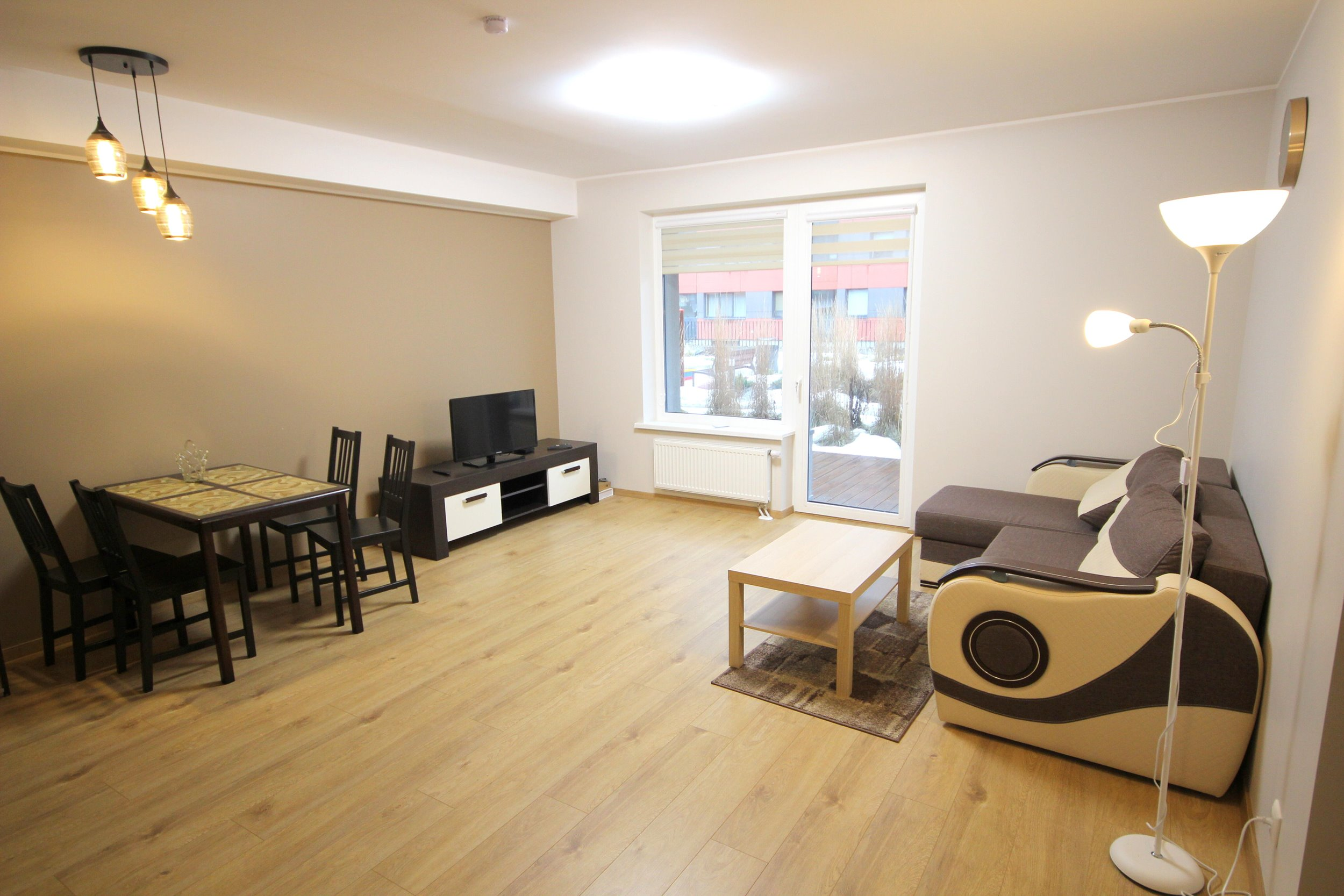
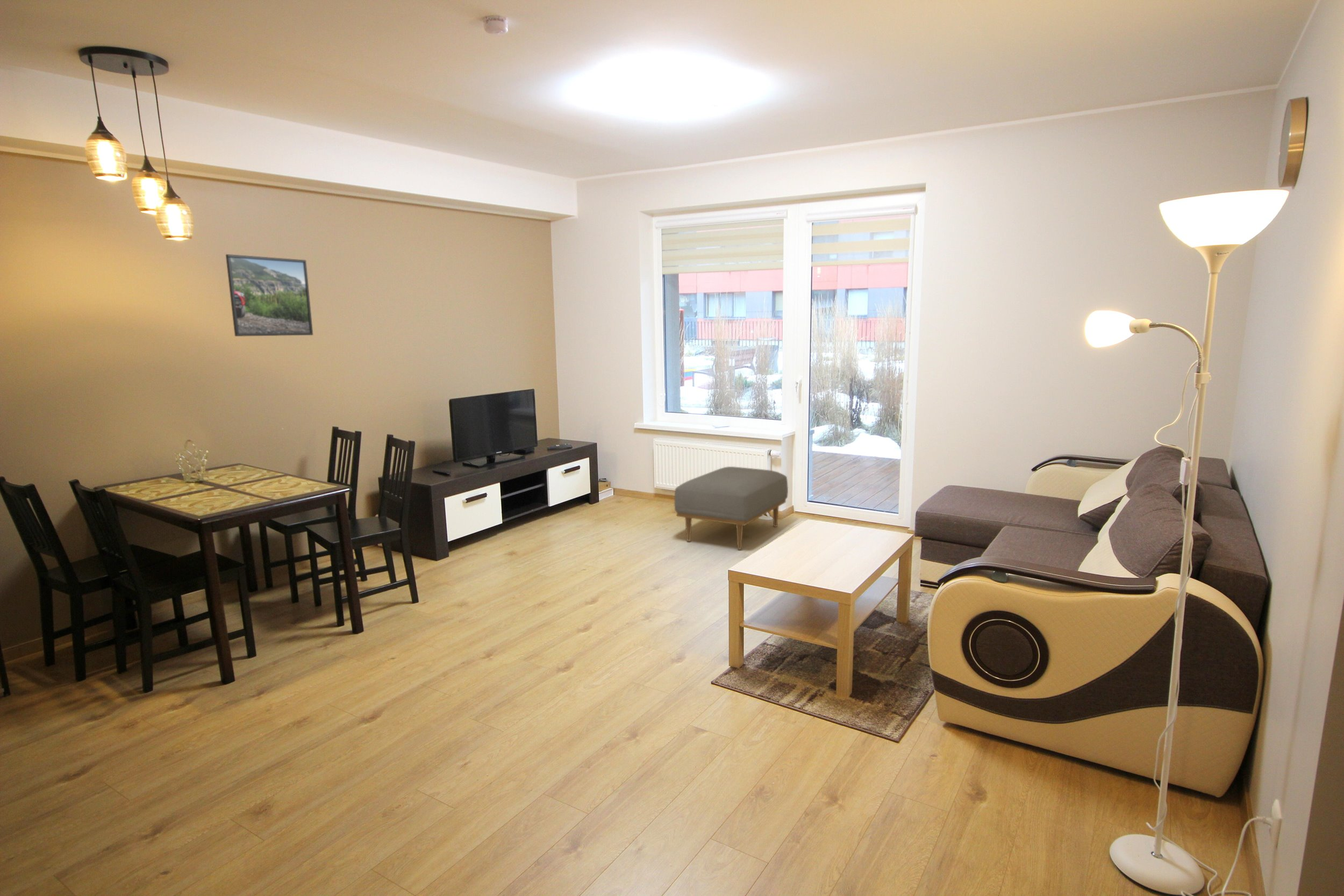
+ ottoman (733, 504)
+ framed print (271, 297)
